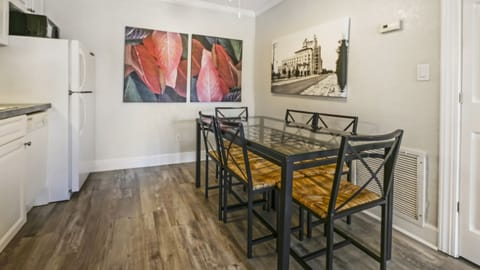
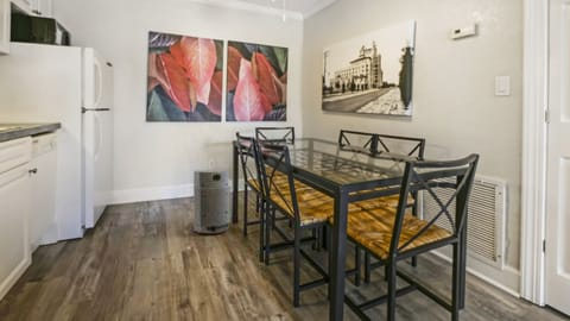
+ air purifier (211, 200)
